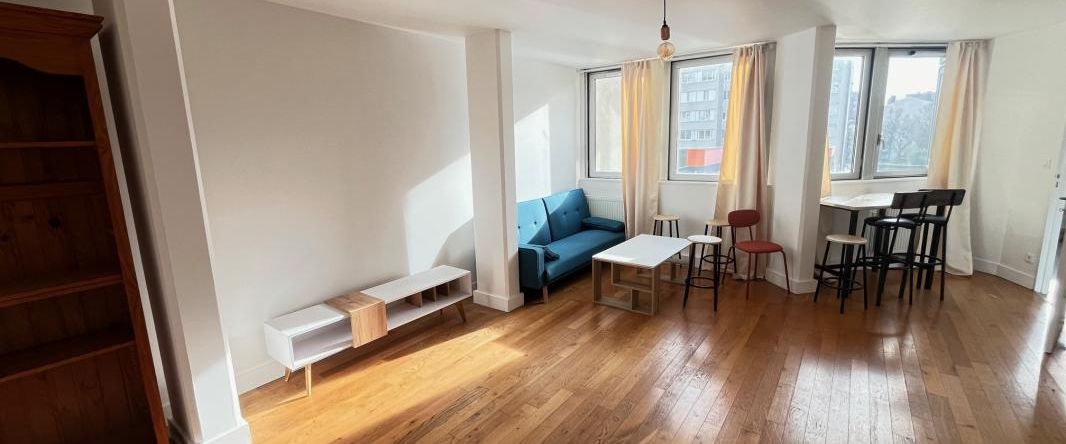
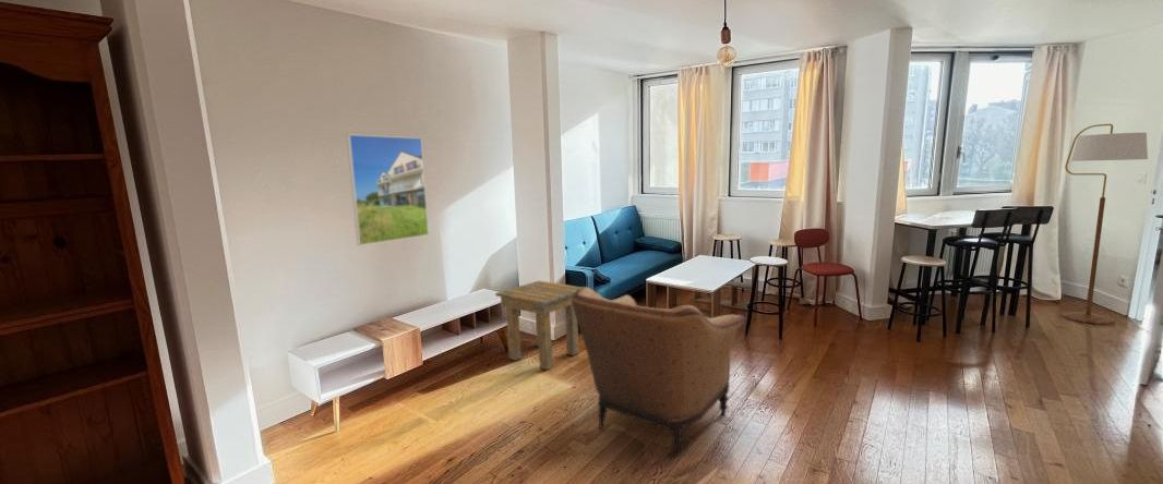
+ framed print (391, 189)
+ floor lamp (1096, 223)
+ armchair (651, 358)
+ side table (542, 323)
